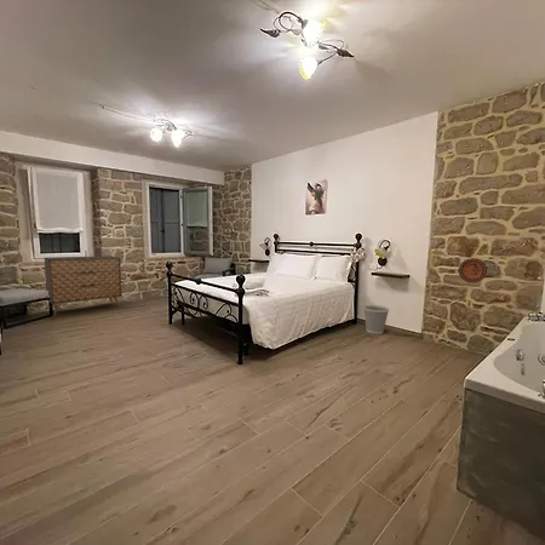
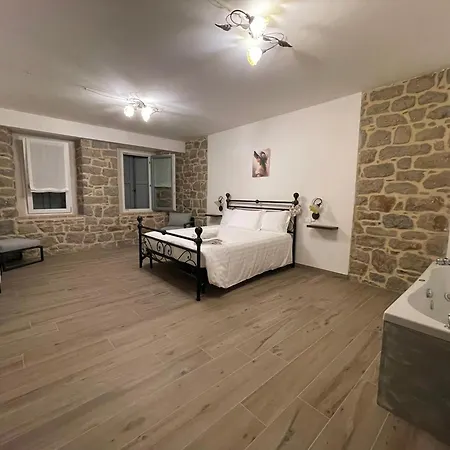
- wastebasket (375, 319)
- dresser (85, 282)
- decorative plate (472, 270)
